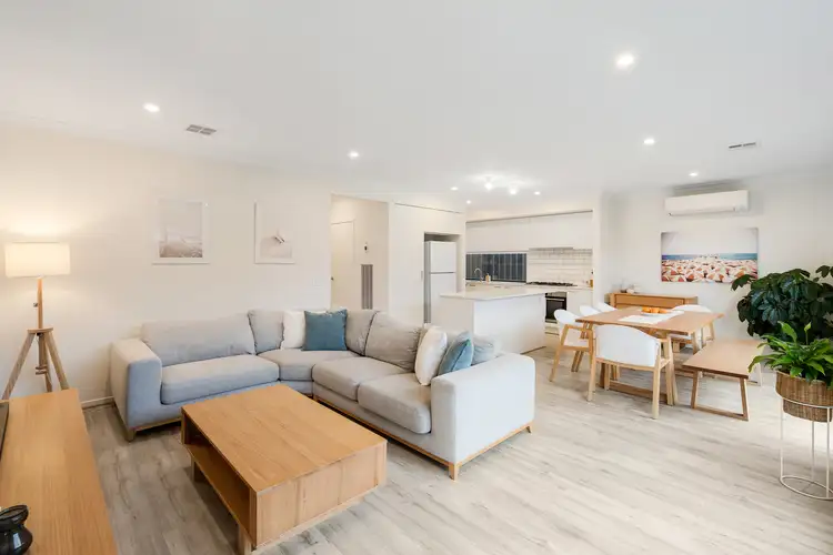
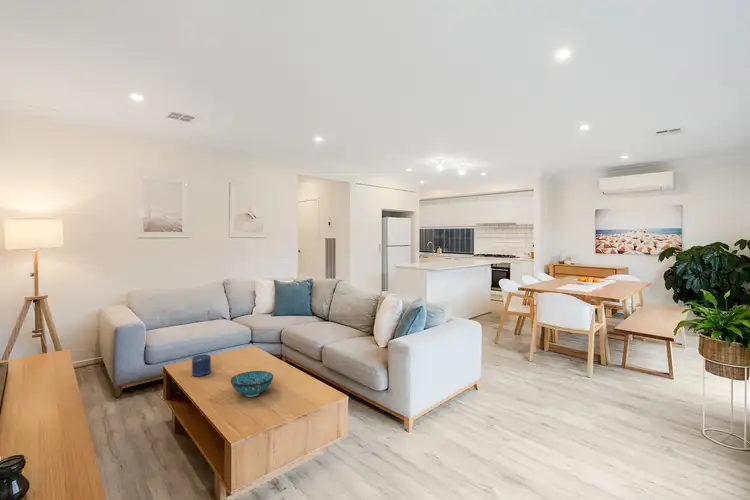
+ candle (201, 365)
+ decorative bowl (252, 385)
